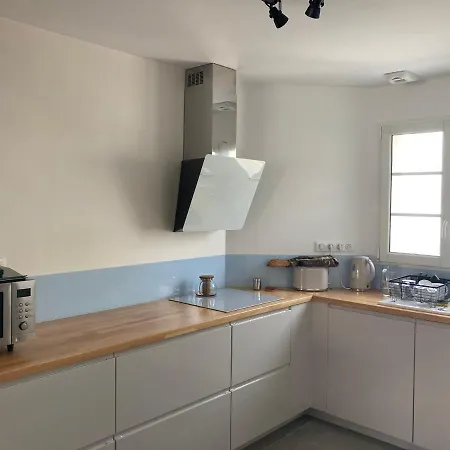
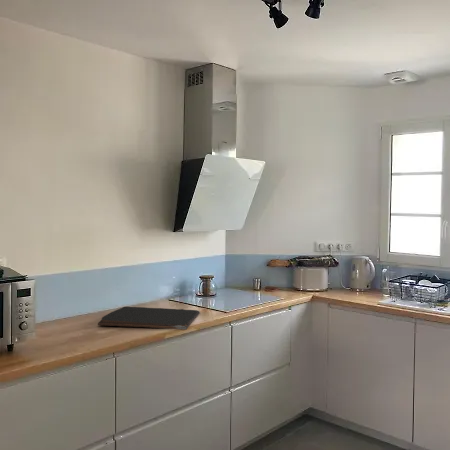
+ cutting board (151, 316)
